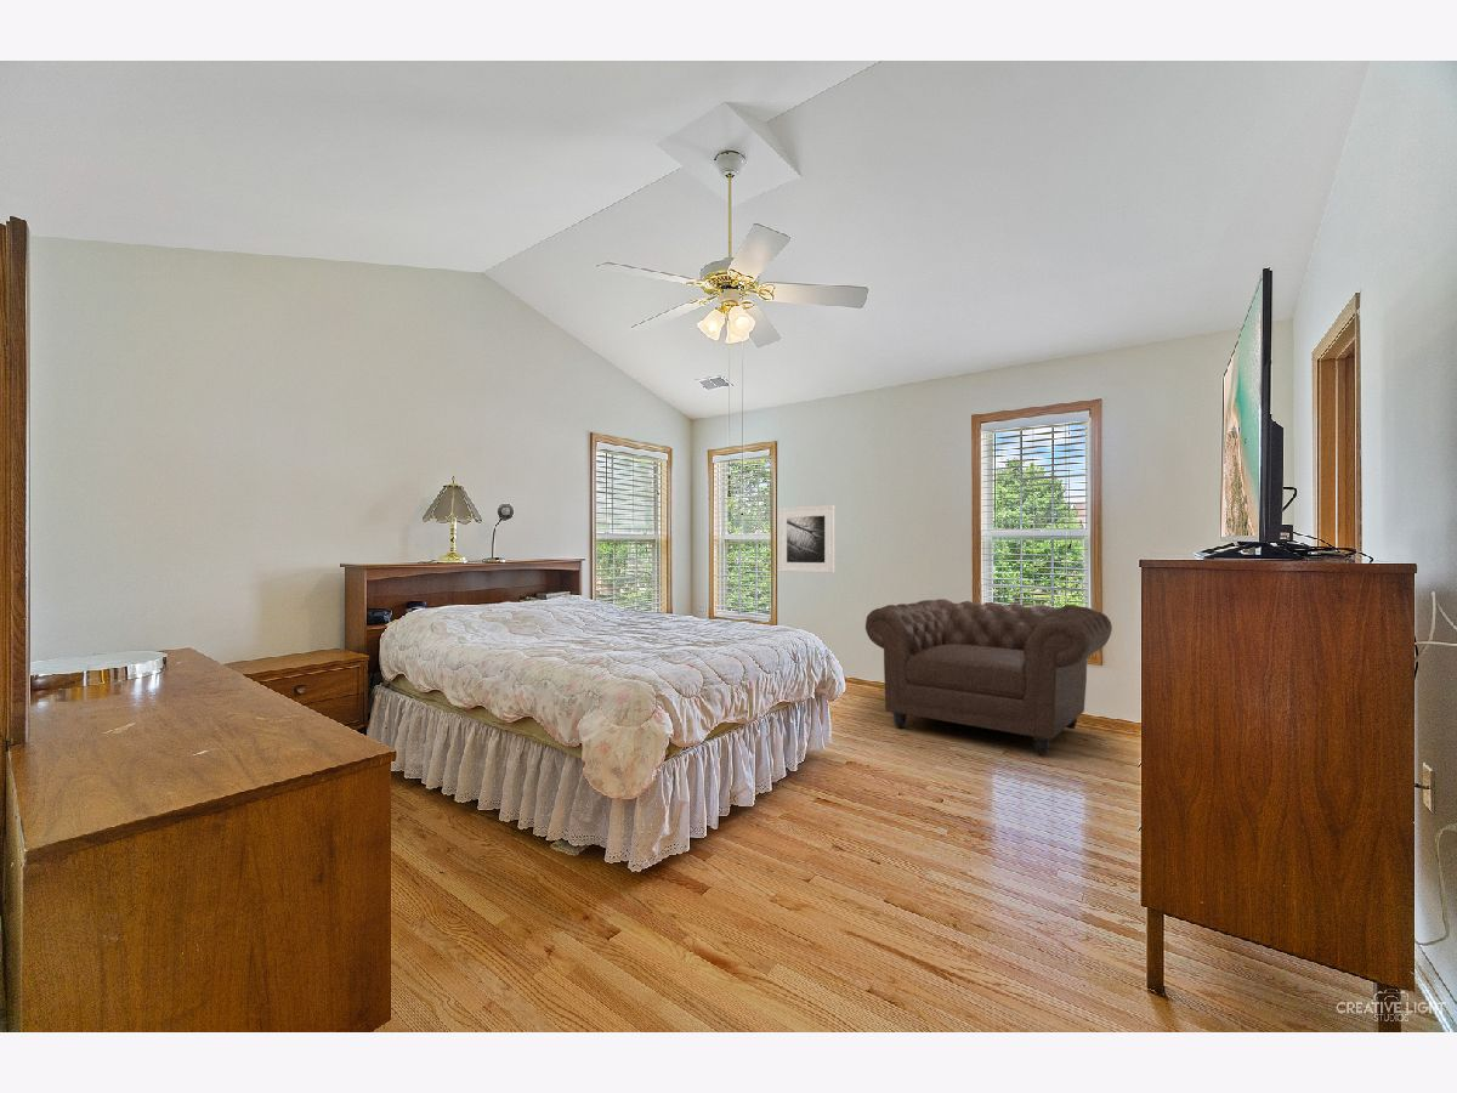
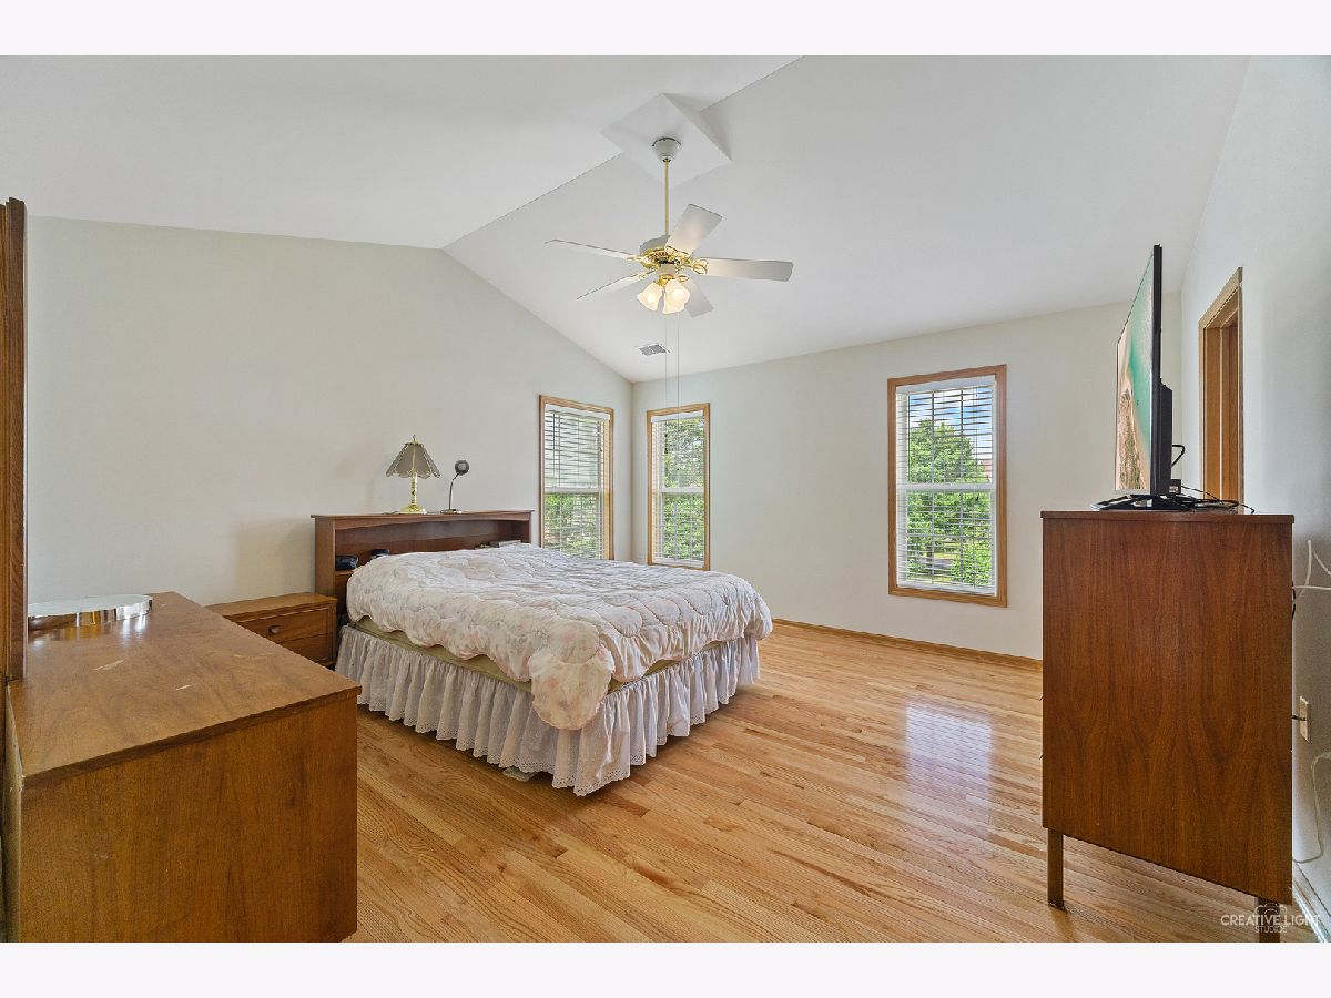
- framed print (805, 539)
- chair (987, 664)
